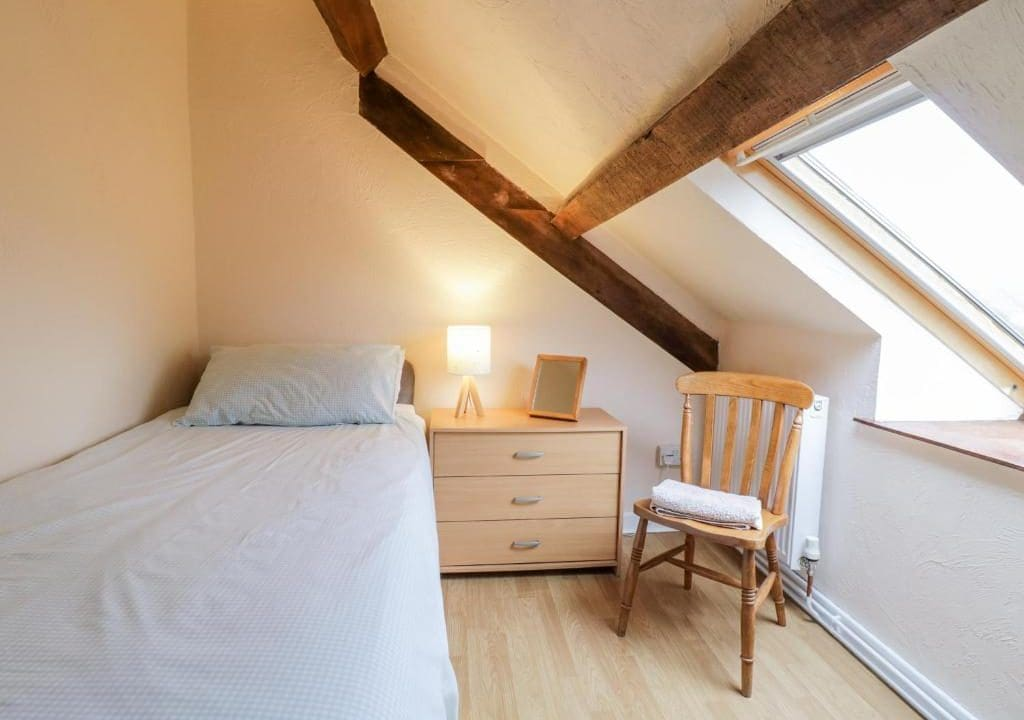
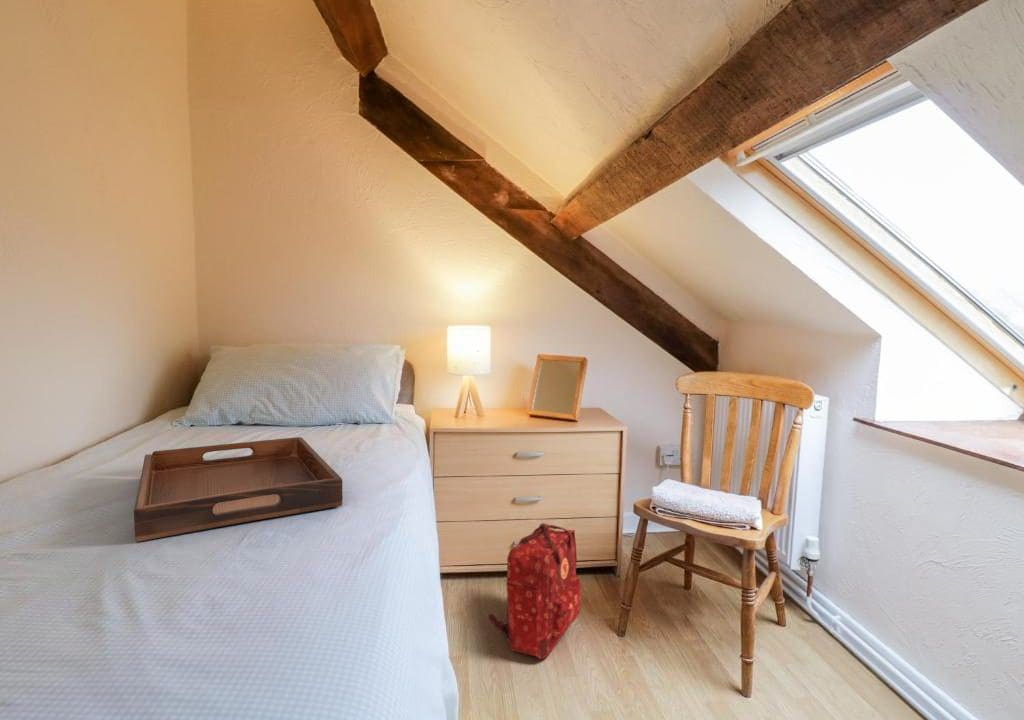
+ backpack (535, 579)
+ serving tray (237, 477)
